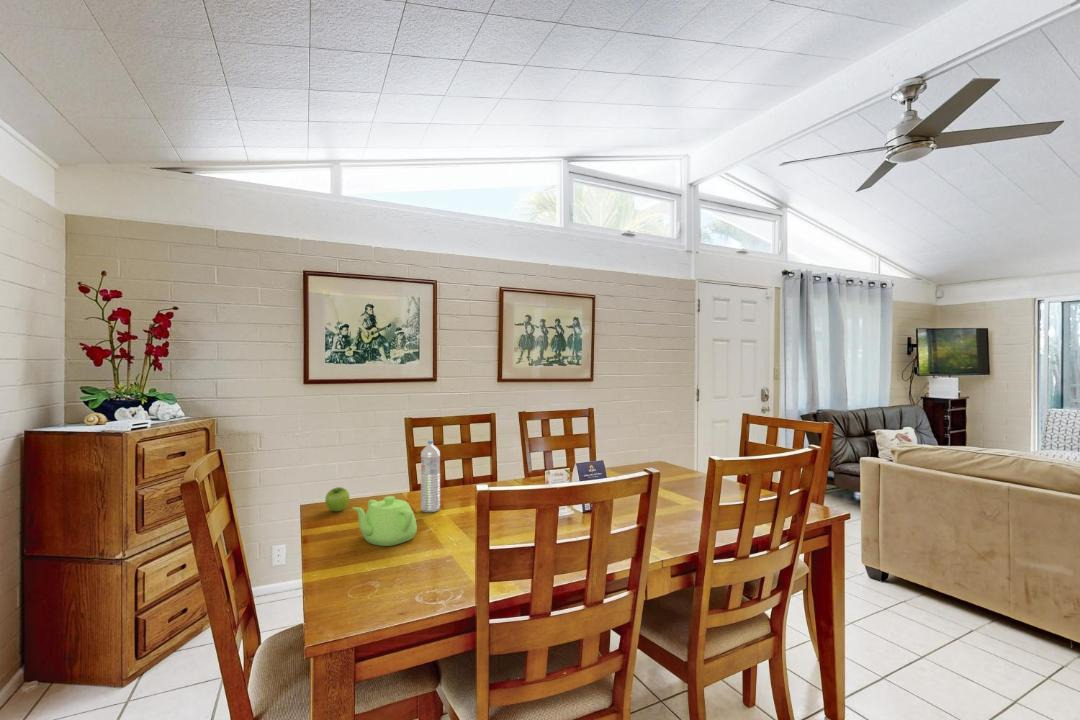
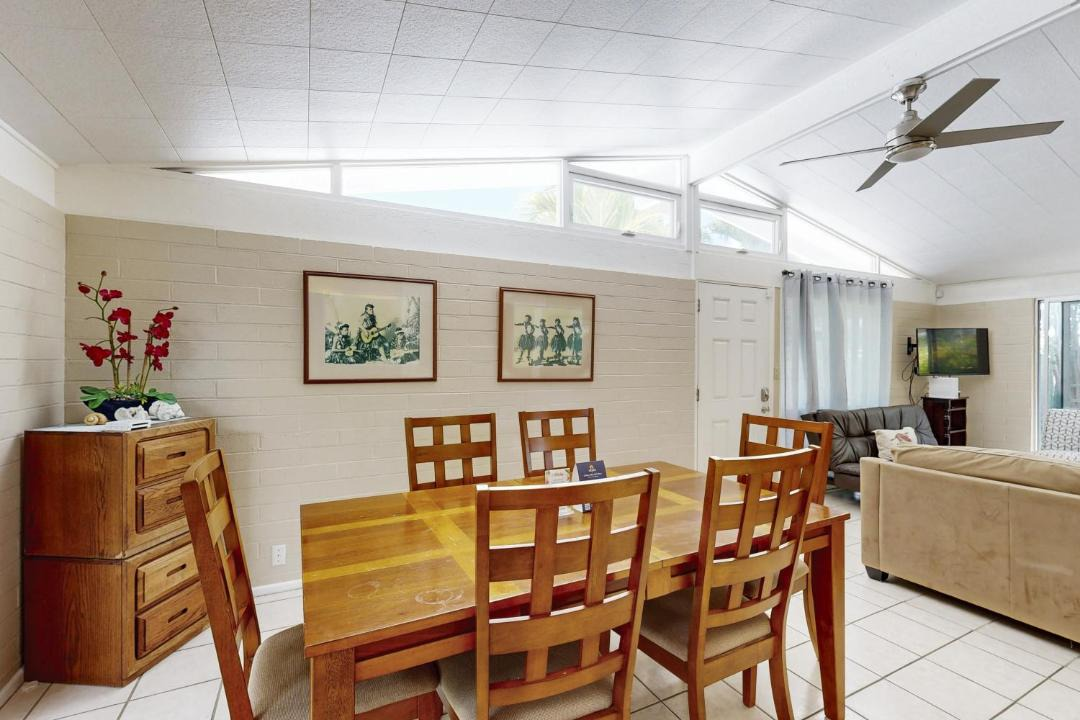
- teapot (382, 519)
- water bottle (430, 475)
- fruit (337, 499)
